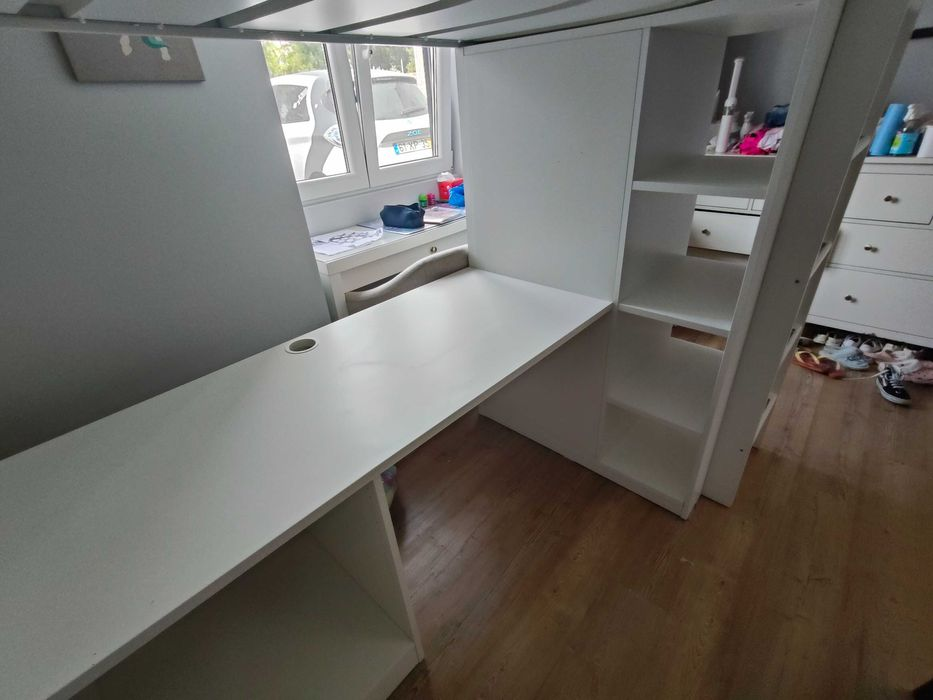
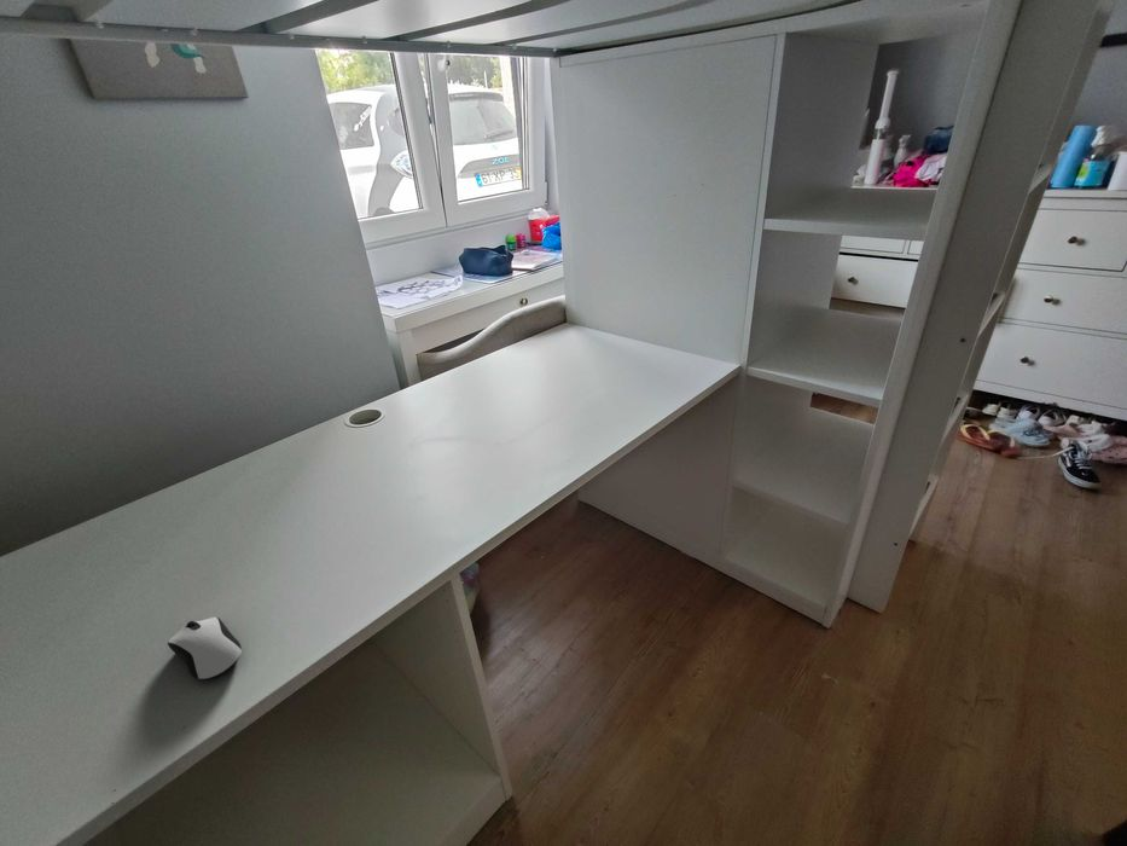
+ computer mouse (203, 642)
